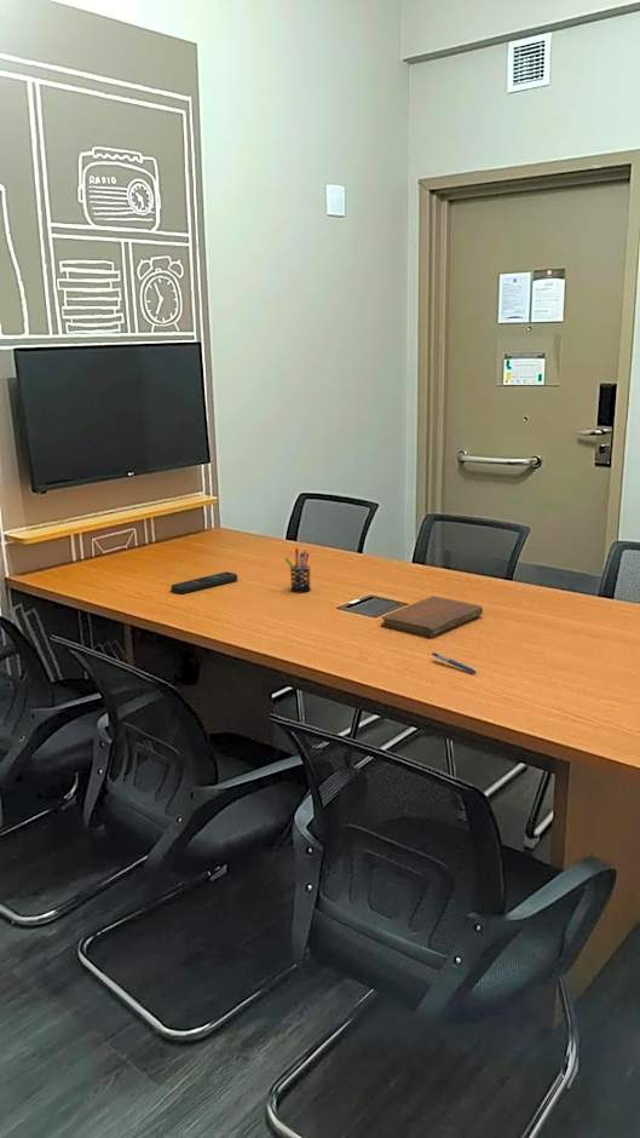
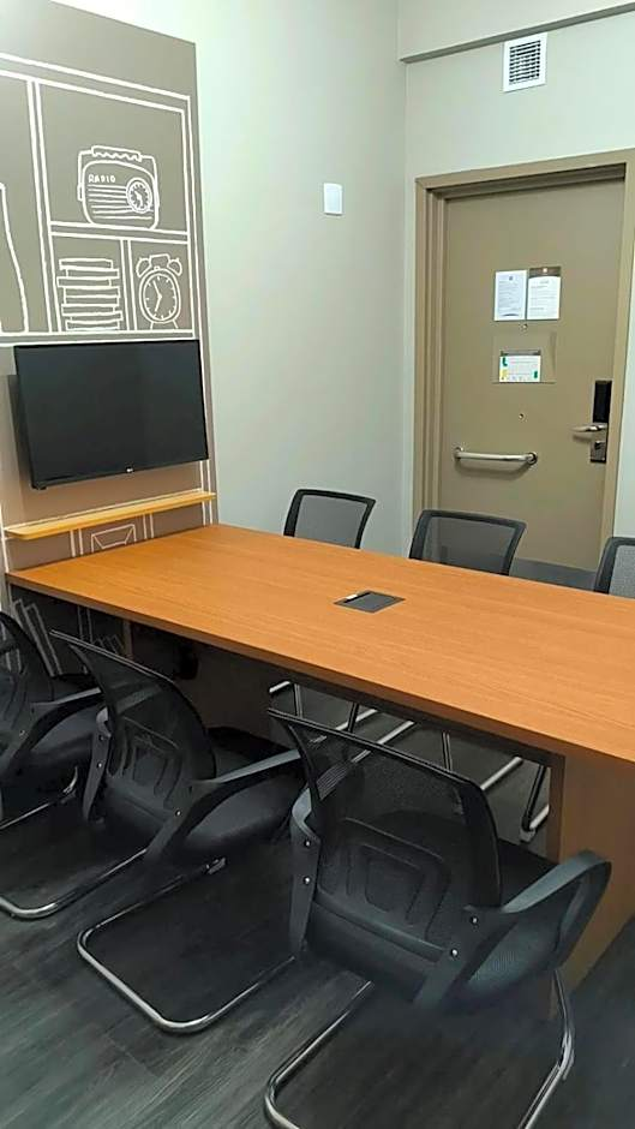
- remote control (204, 581)
- pen holder (298, 570)
- notebook (432, 615)
- pen (452, 662)
